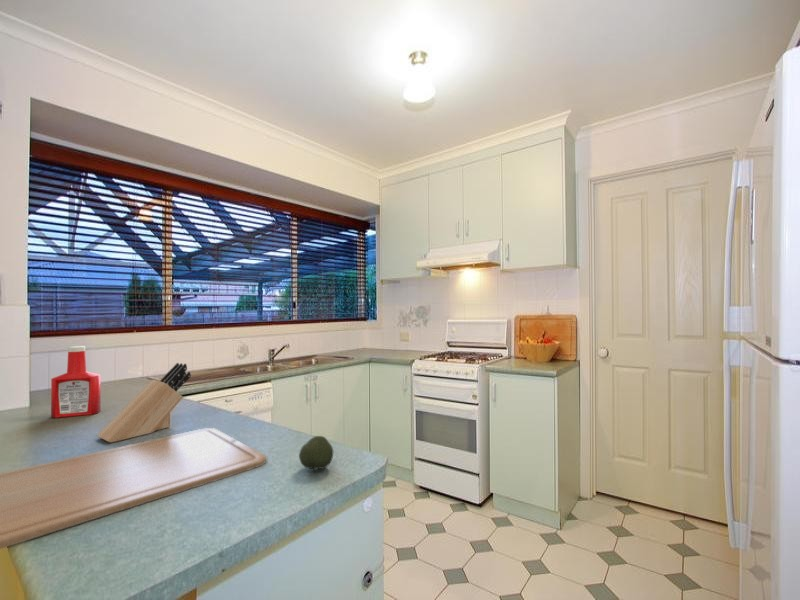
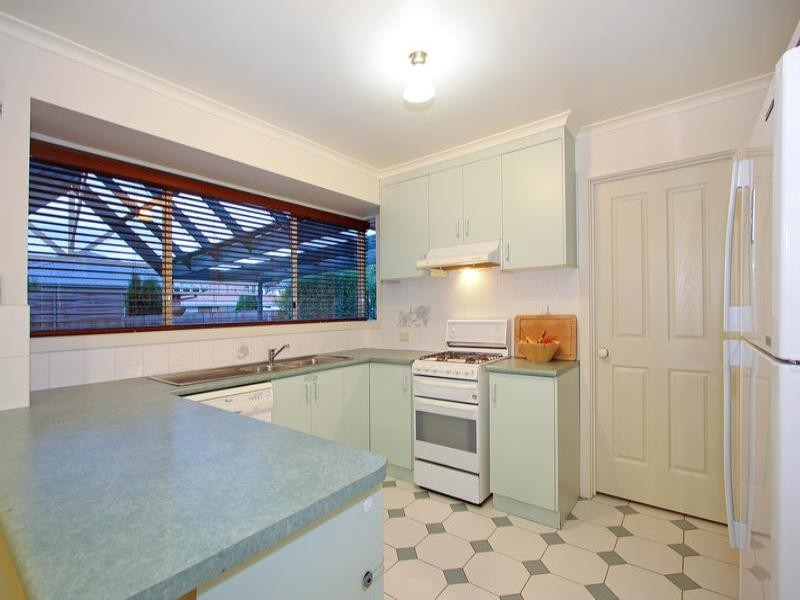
- chopping board (122, 472)
- soap bottle (76, 380)
- knife block (148, 398)
- fruit (316, 452)
